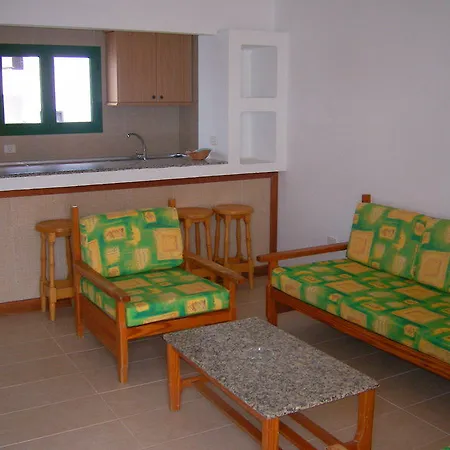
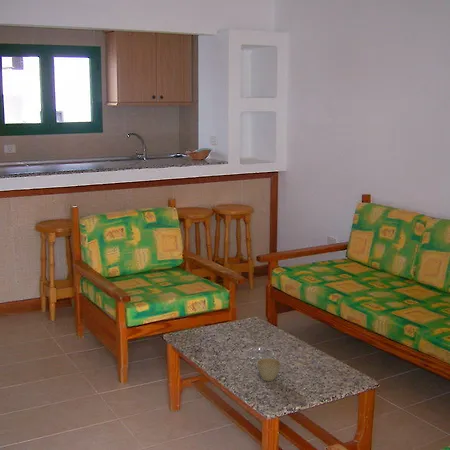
+ flower pot (268, 370)
